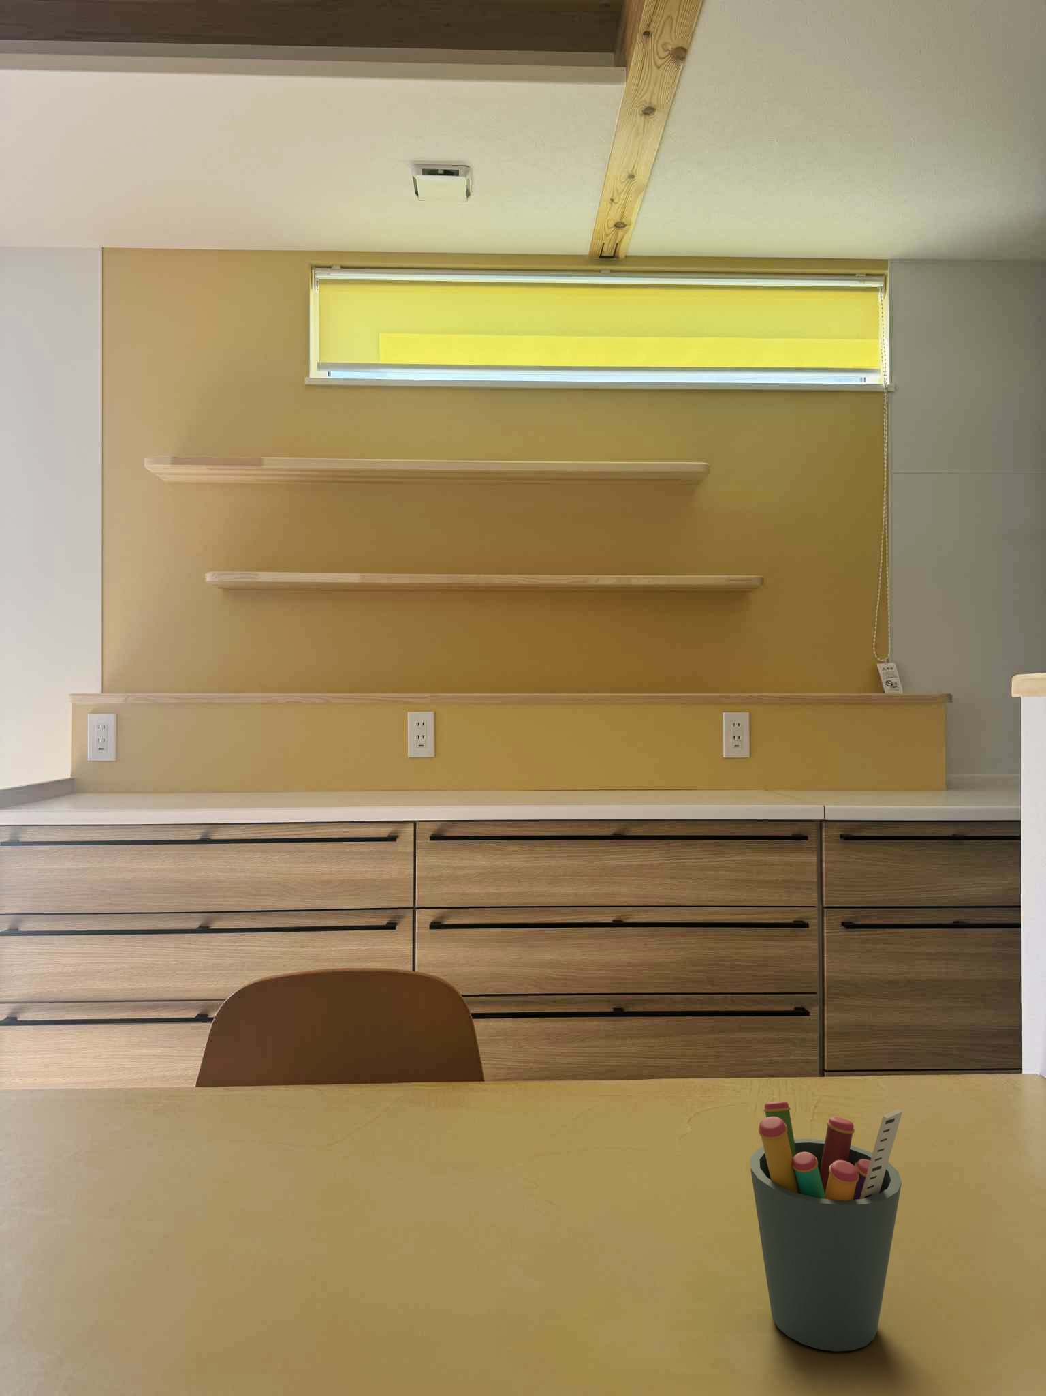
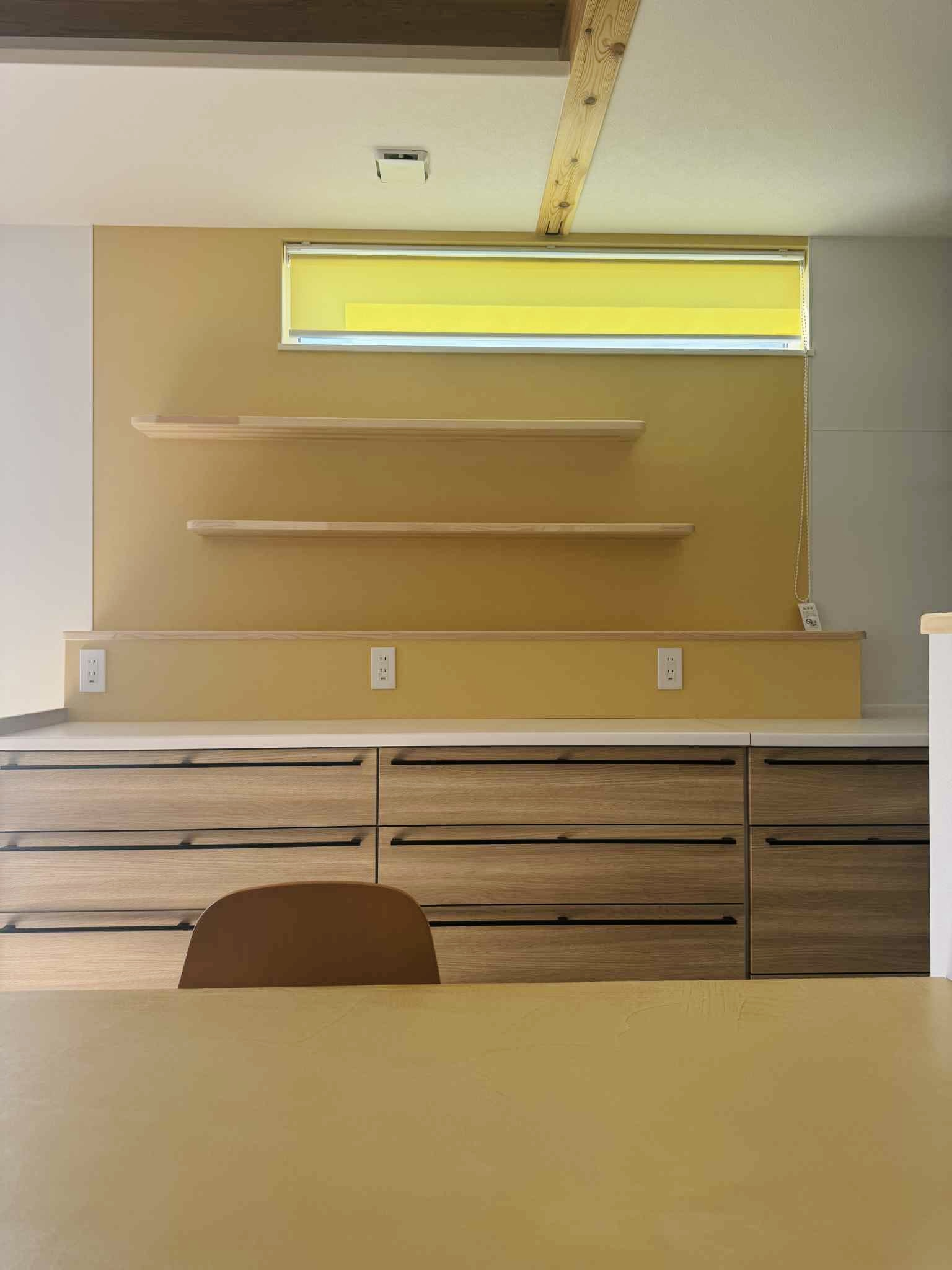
- pen holder (822, 1204)
